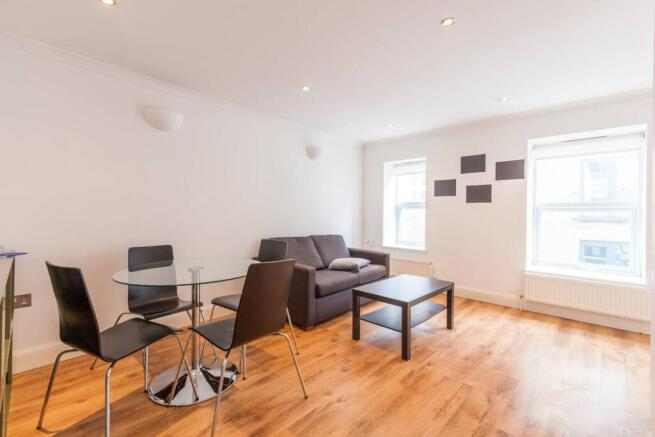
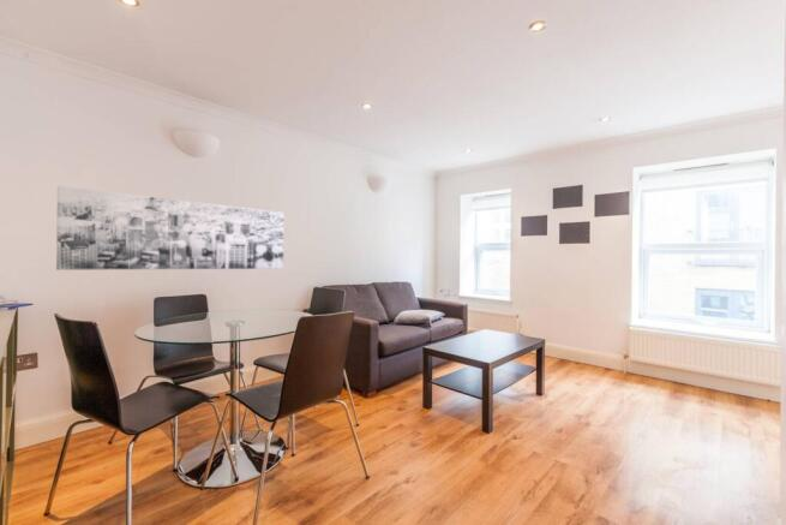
+ wall art (192, 235)
